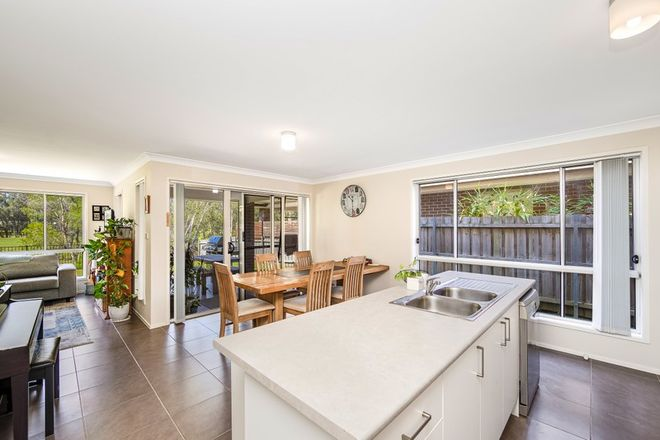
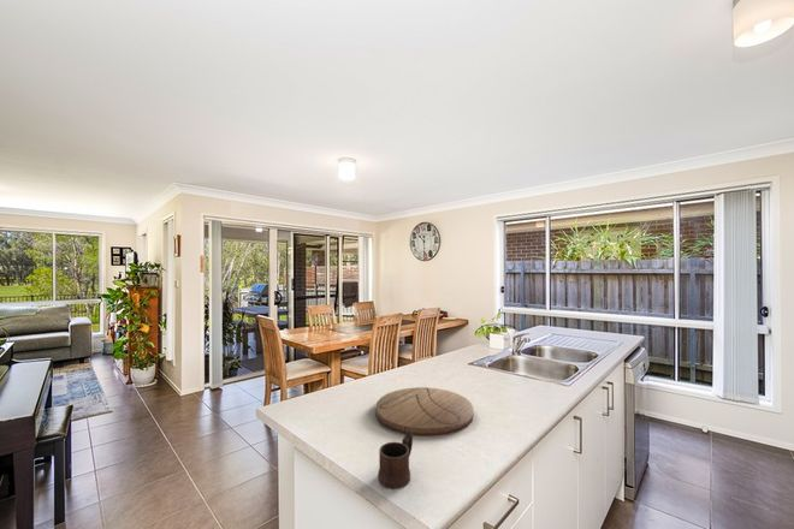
+ mug (398, 456)
+ cutting board (423, 408)
